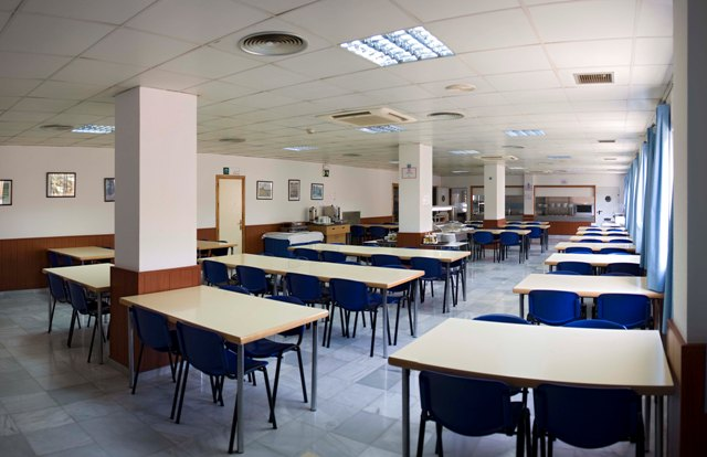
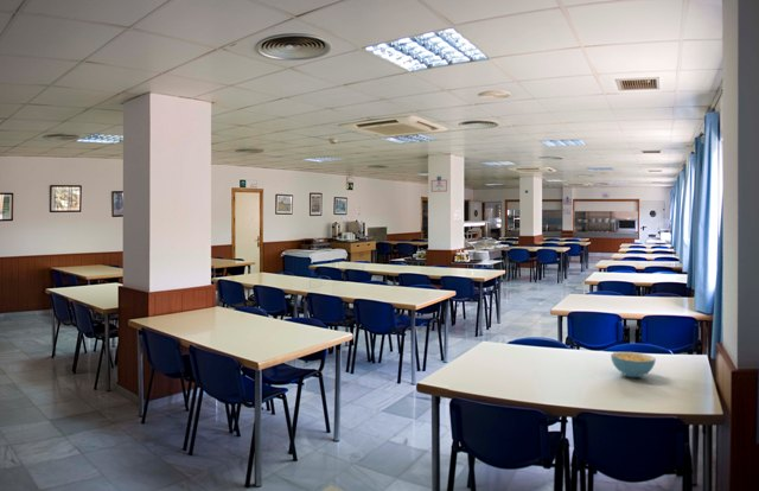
+ cereal bowl (632, 365)
